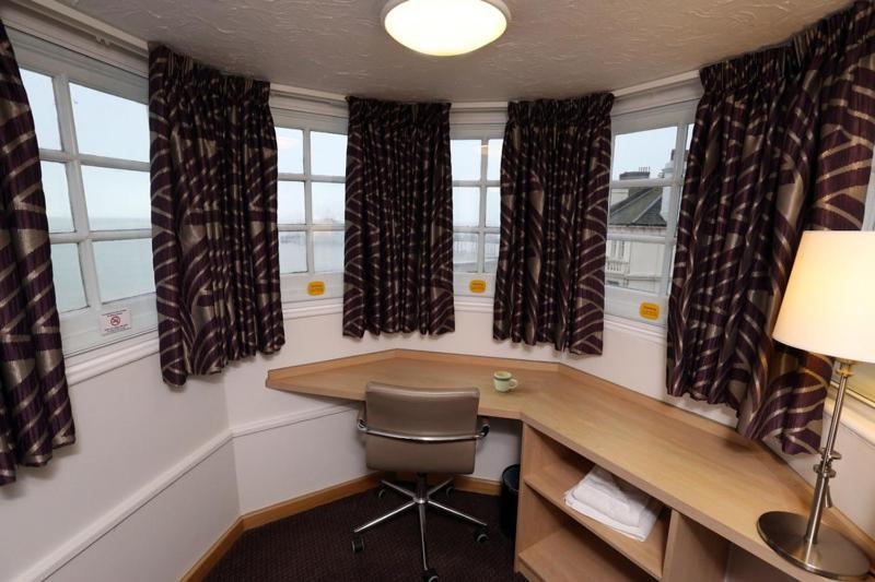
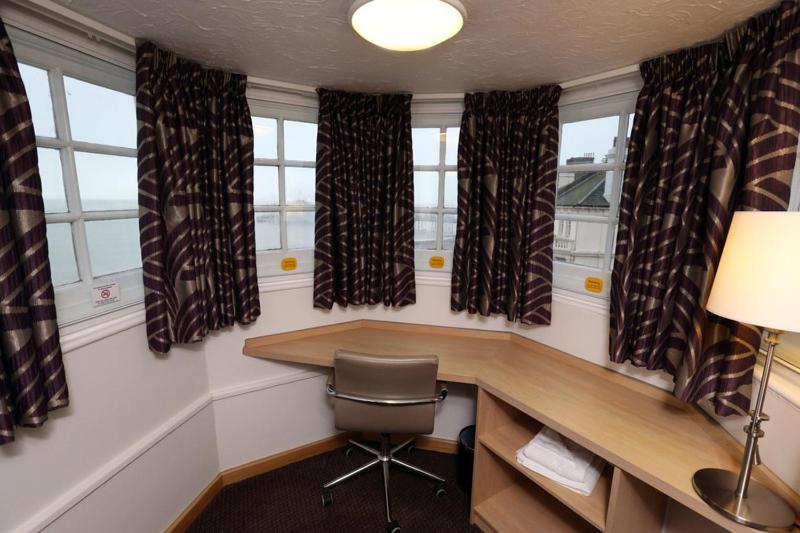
- mug (505, 382)
